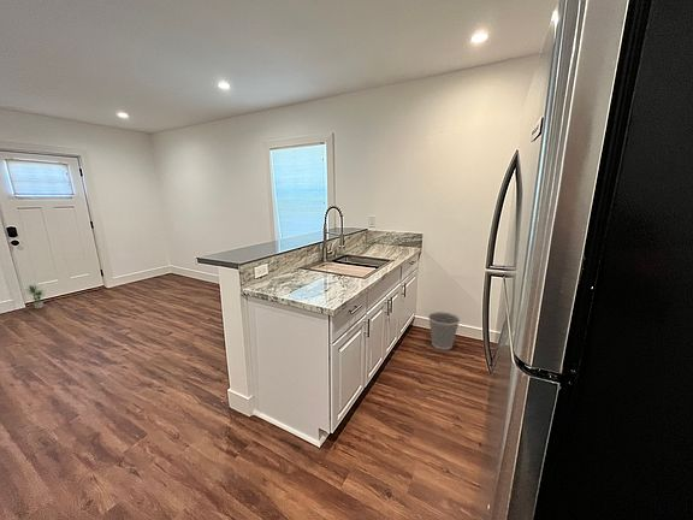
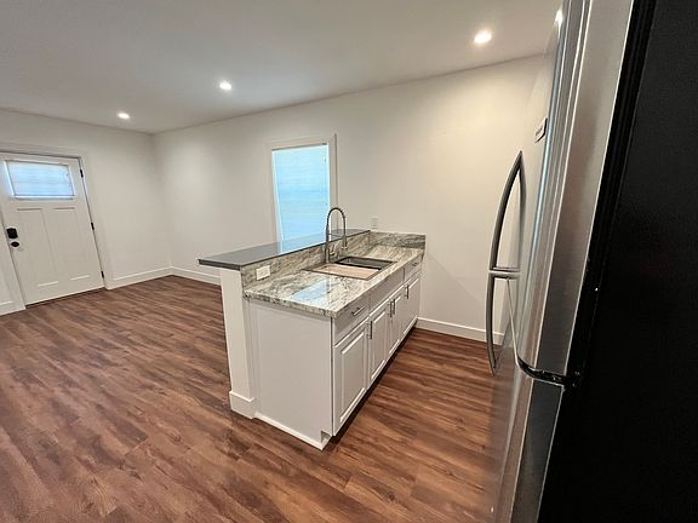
- potted plant (36, 295)
- wastebasket (443, 331)
